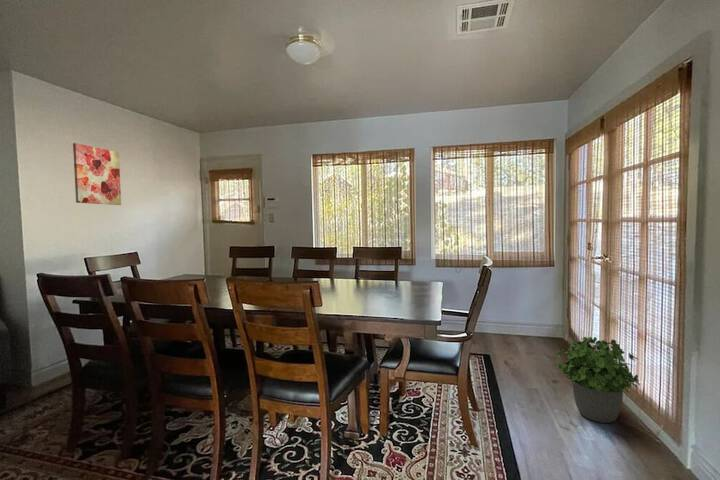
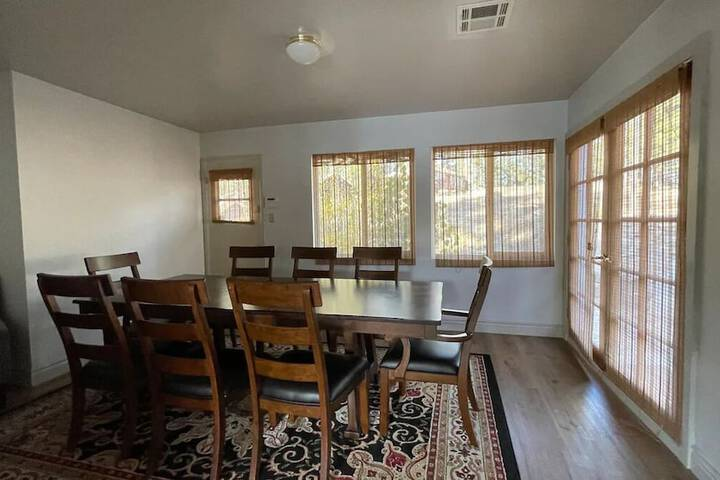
- wall art (98, 176)
- potted plant (595, 375)
